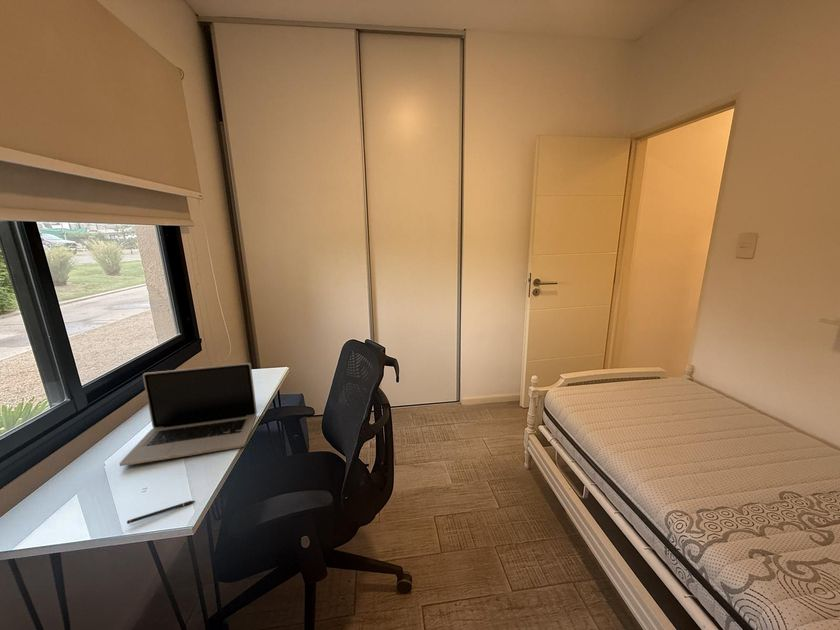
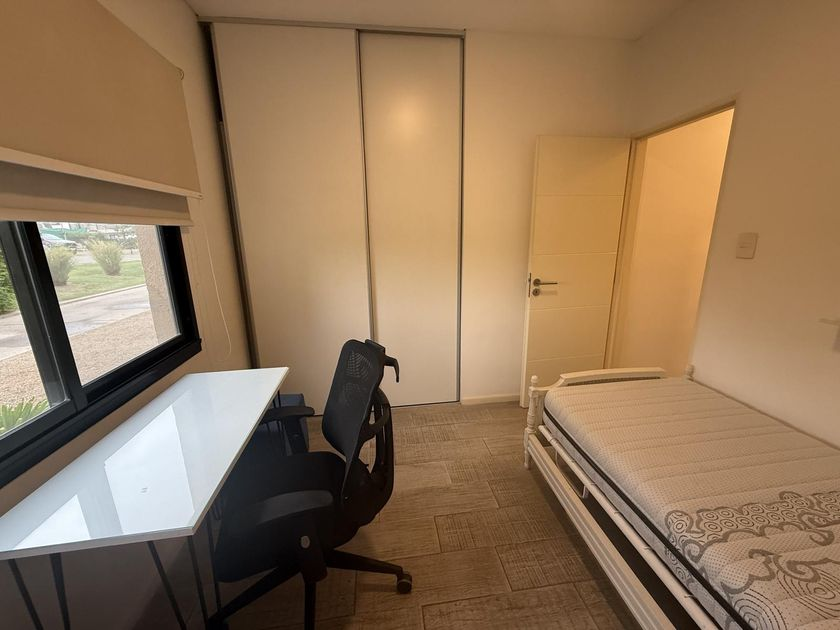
- pen (162, 510)
- laptop (192, 409)
